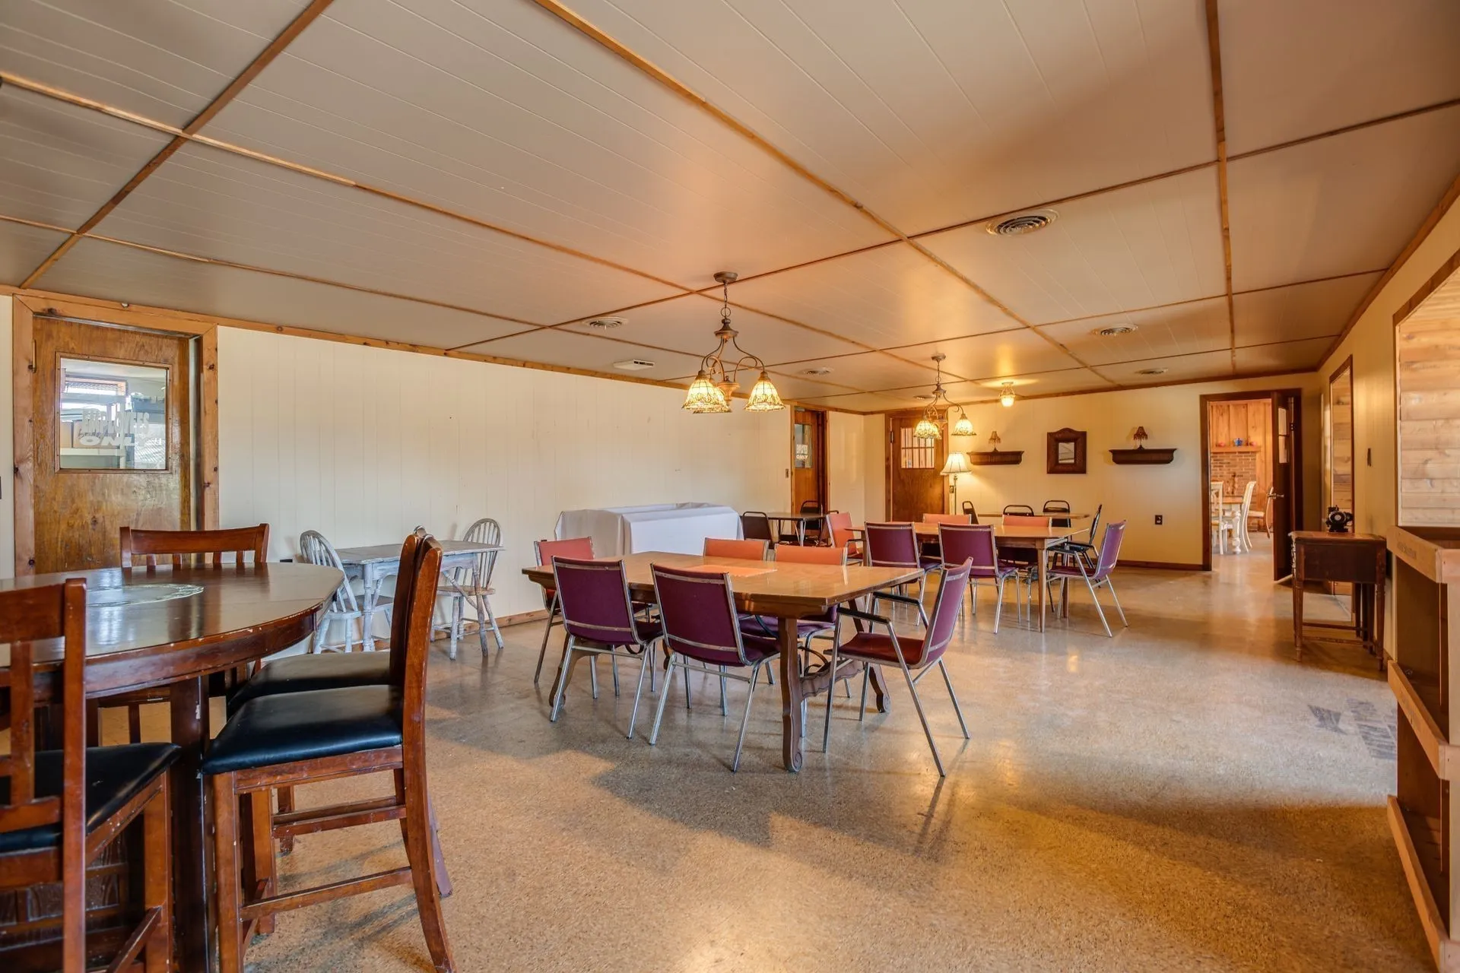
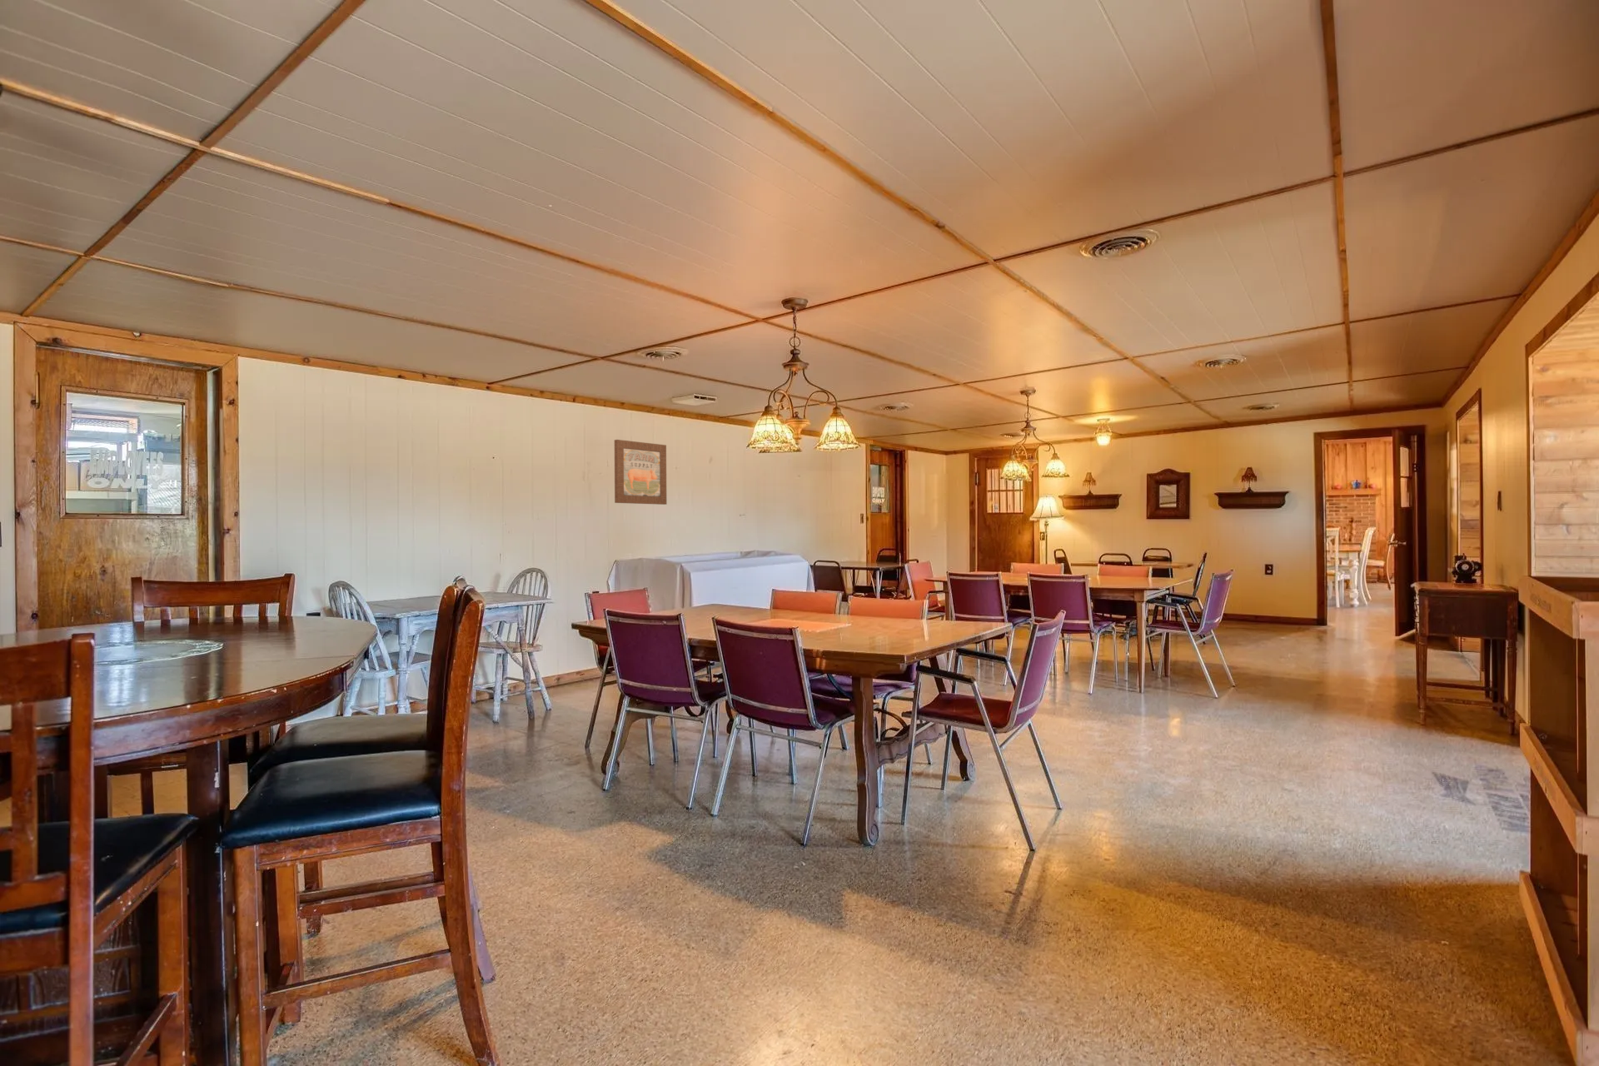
+ wall art (641, 474)
